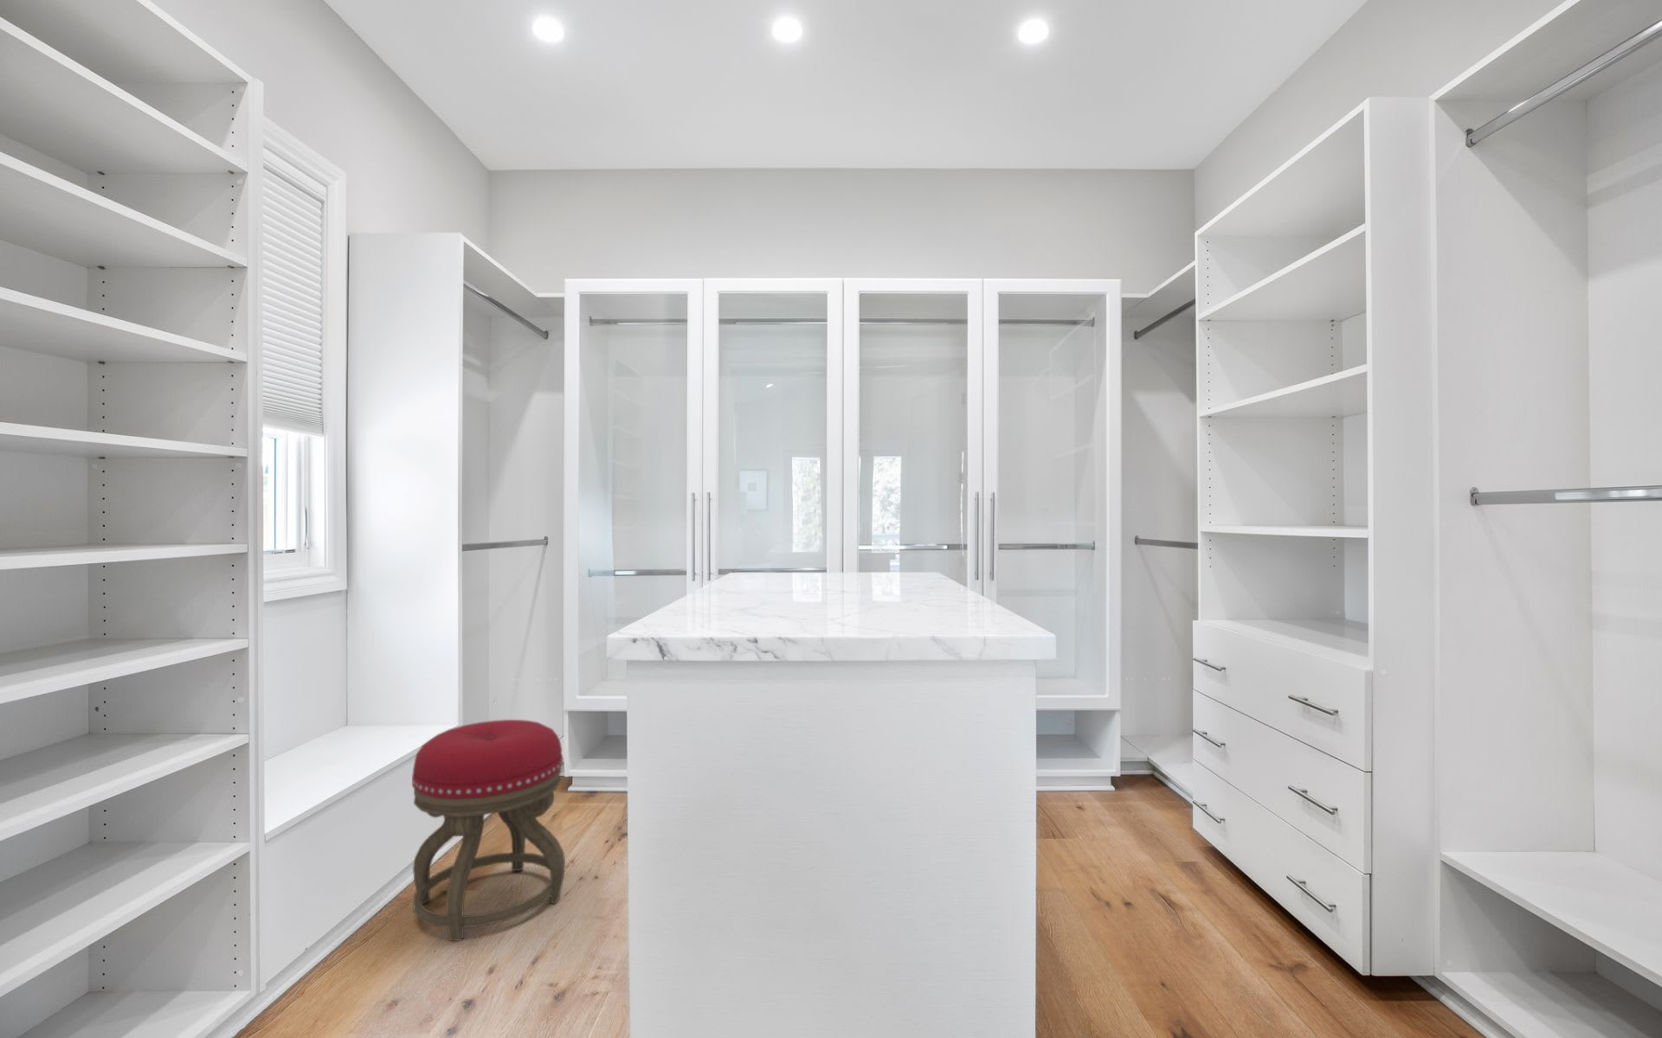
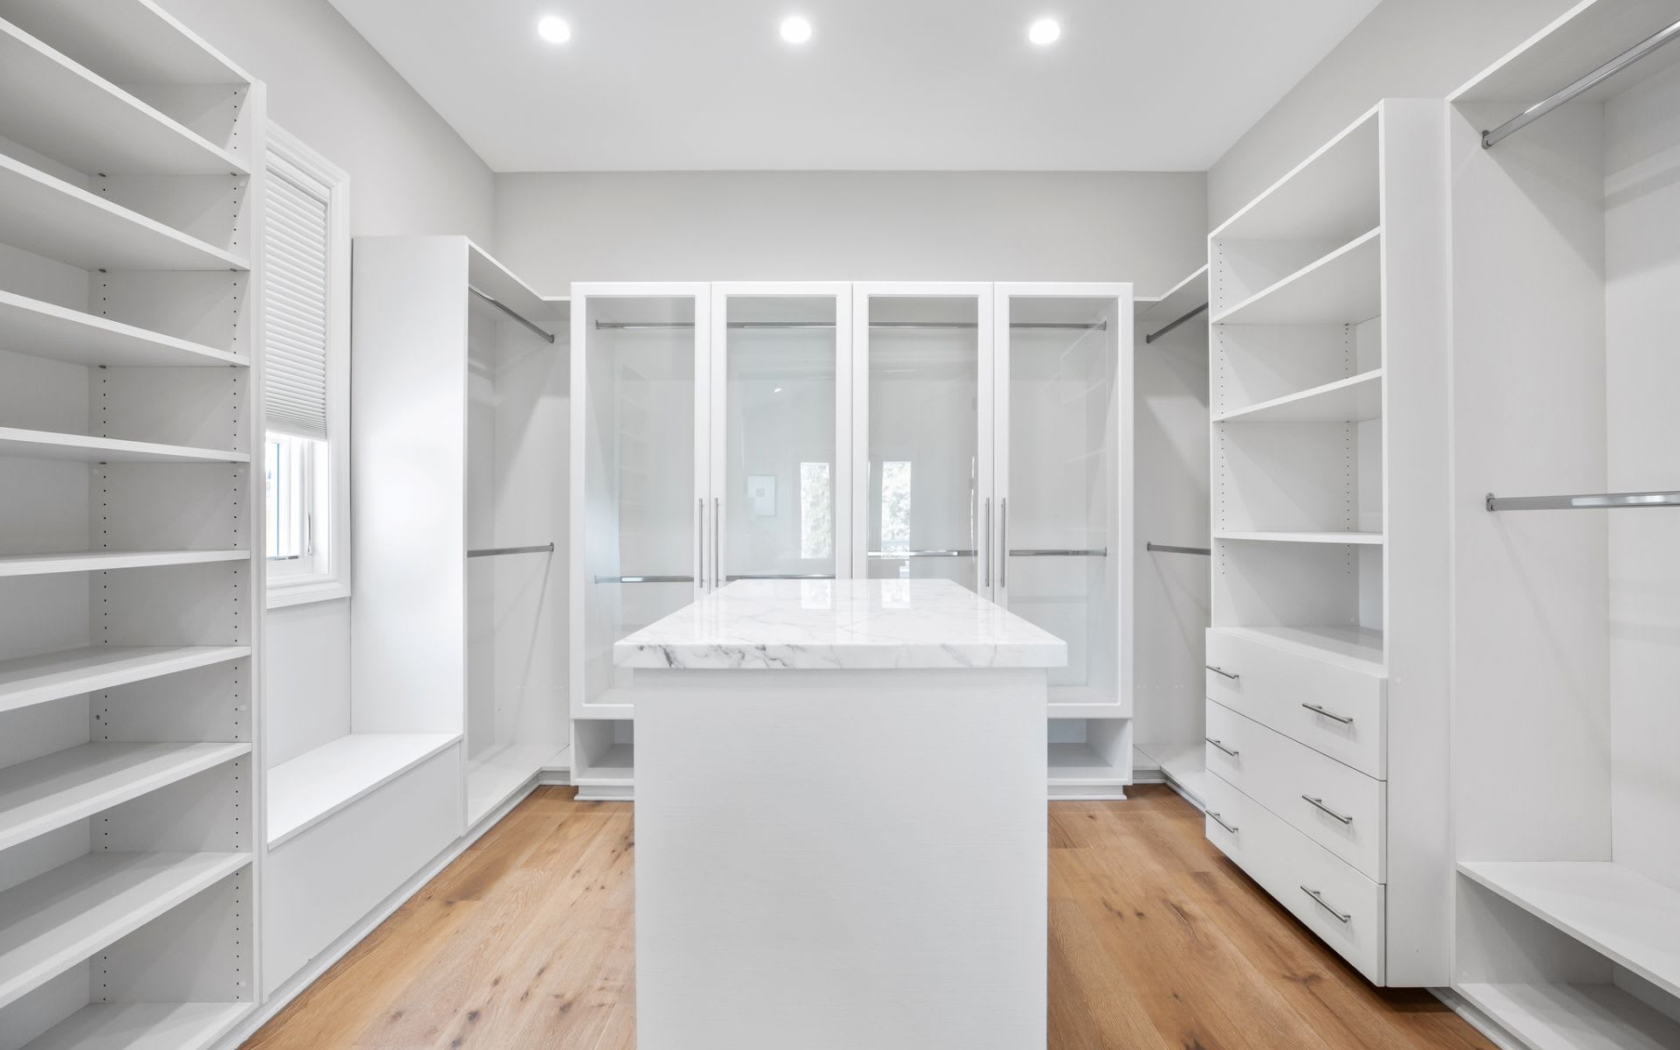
- stool (489, 813)
